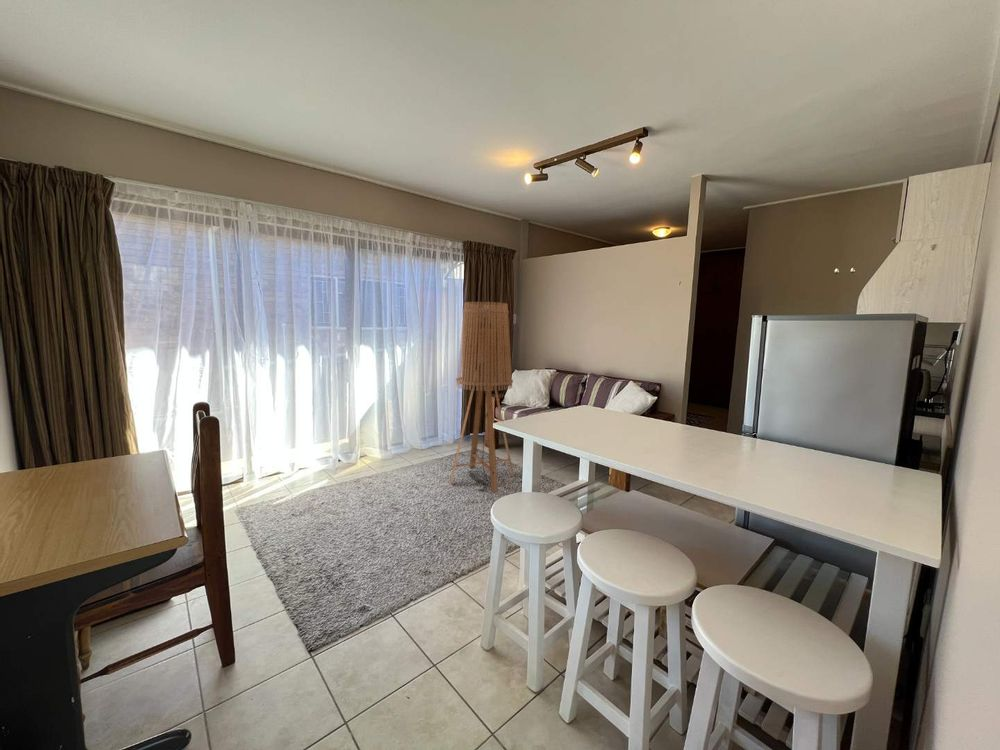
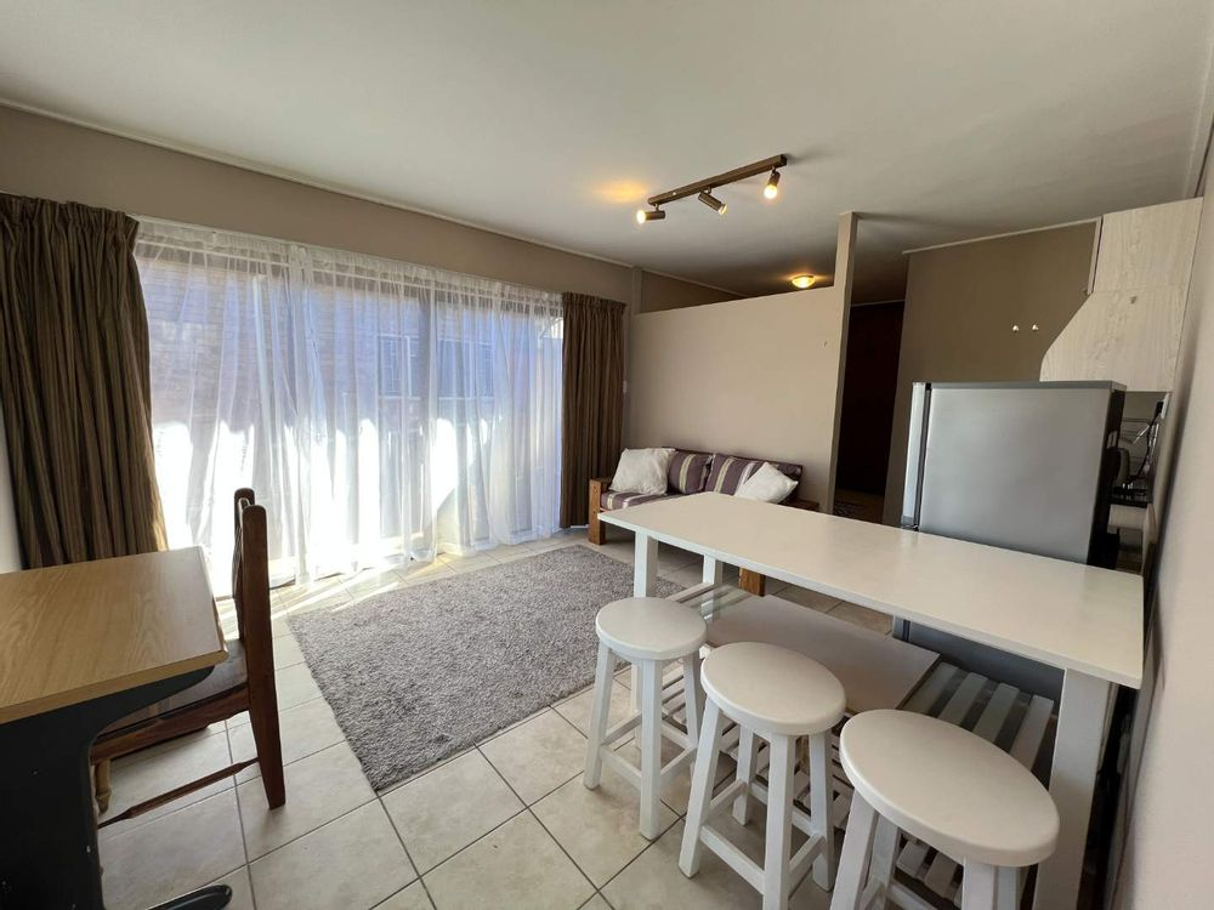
- floor lamp (482, 393)
